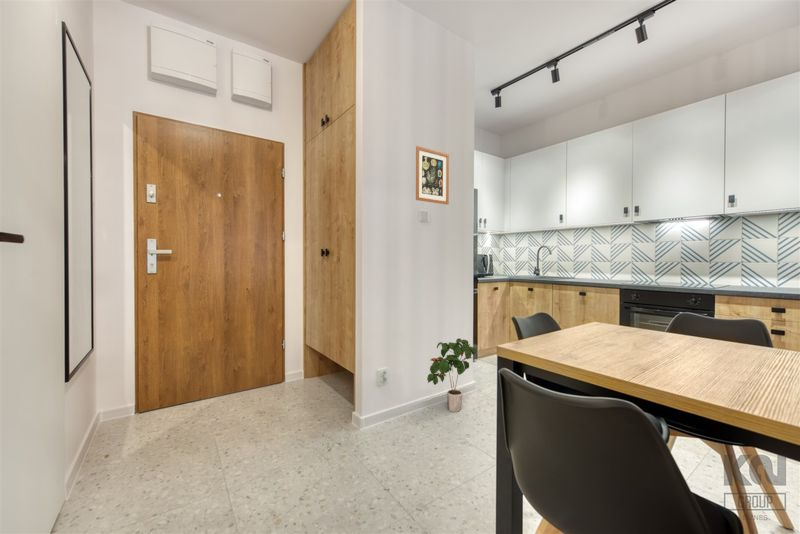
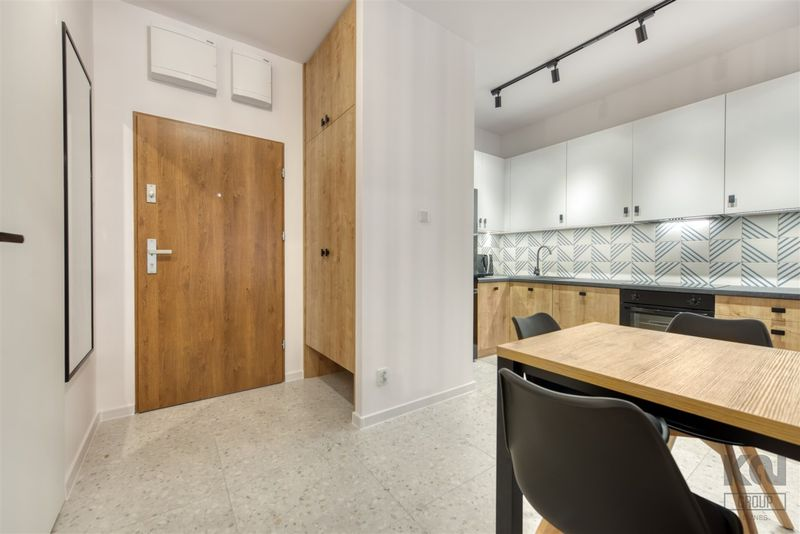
- potted plant (449, 374)
- wall art (432, 176)
